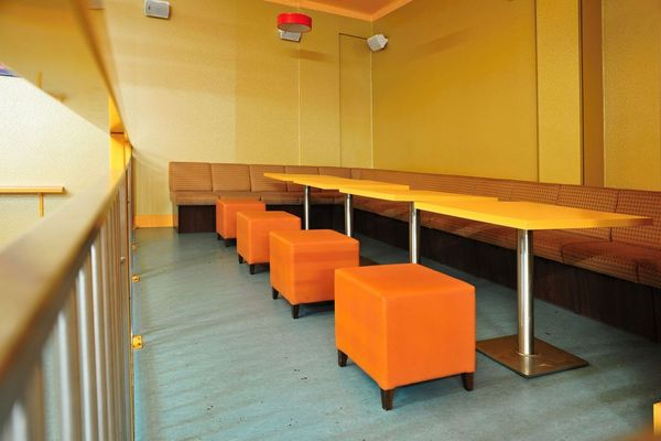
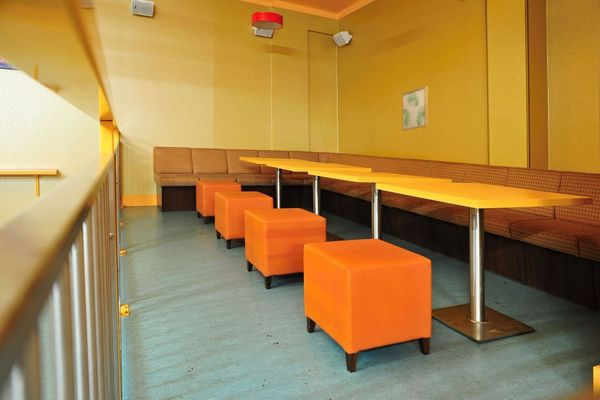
+ wall art (414, 109)
